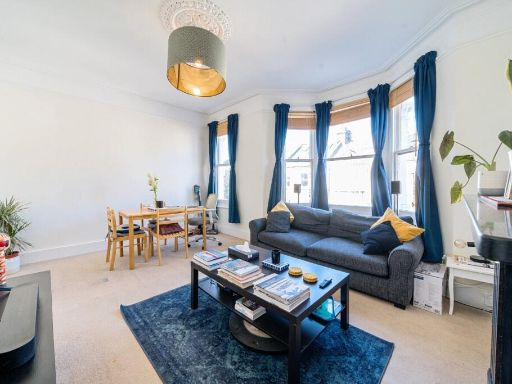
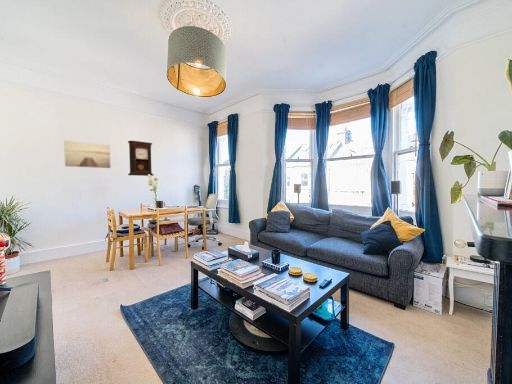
+ pendulum clock (141, 158)
+ wall art (88, 155)
